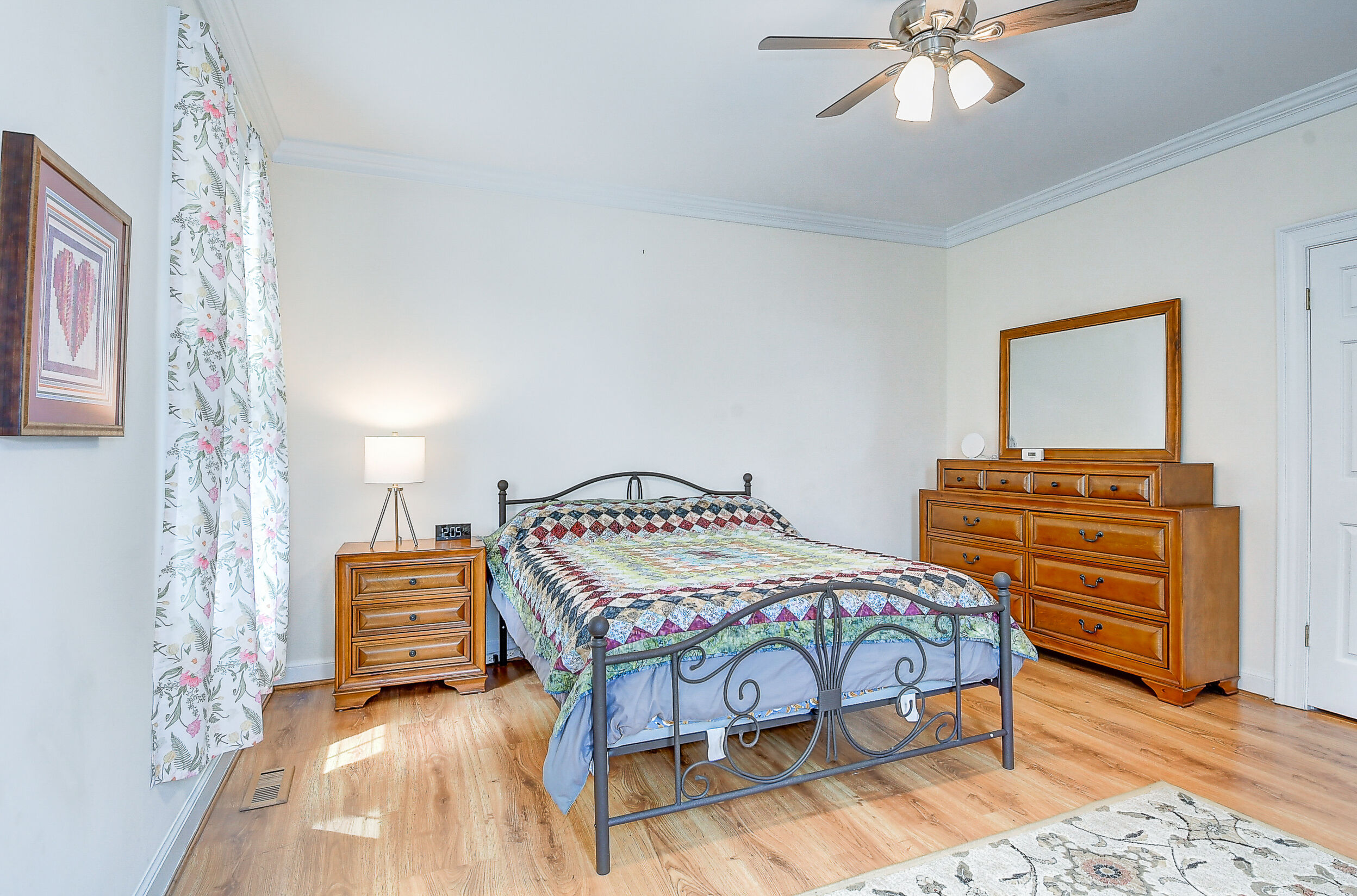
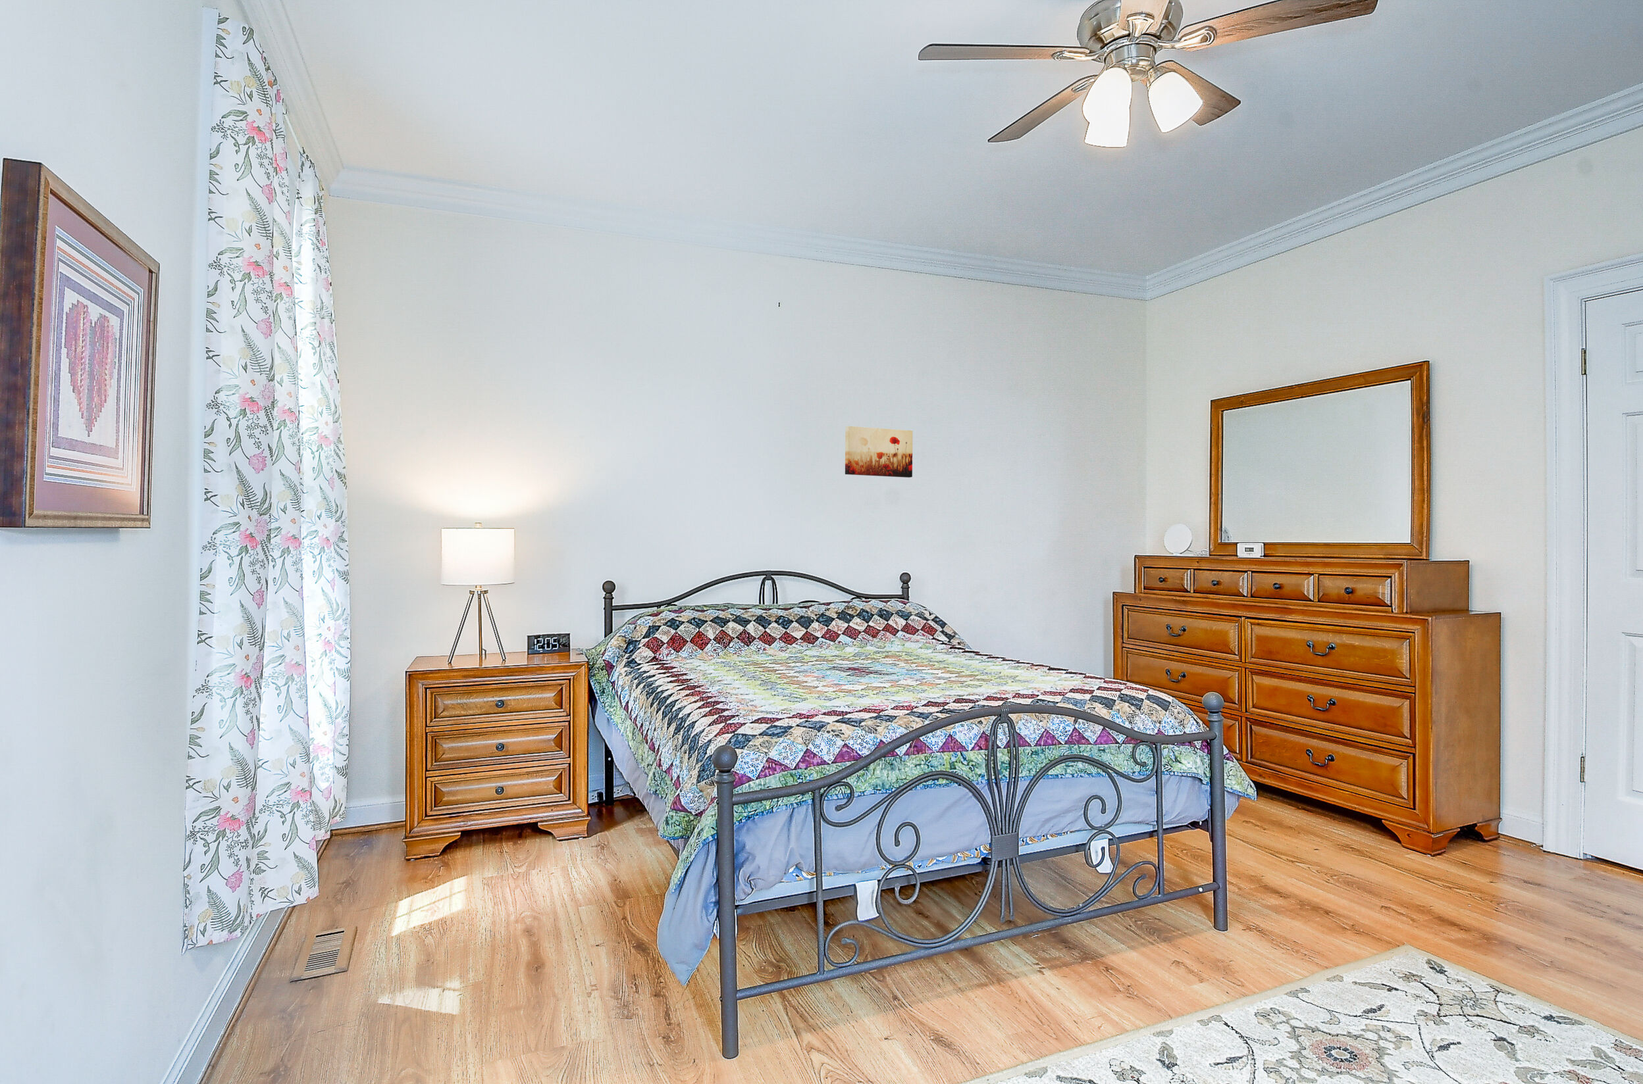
+ wall art (879, 452)
